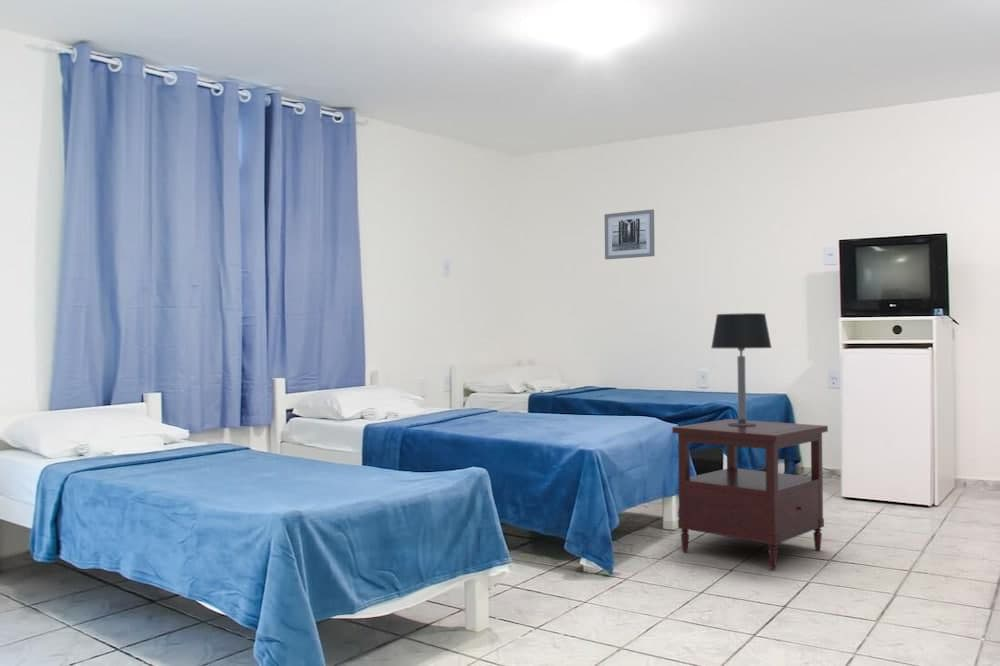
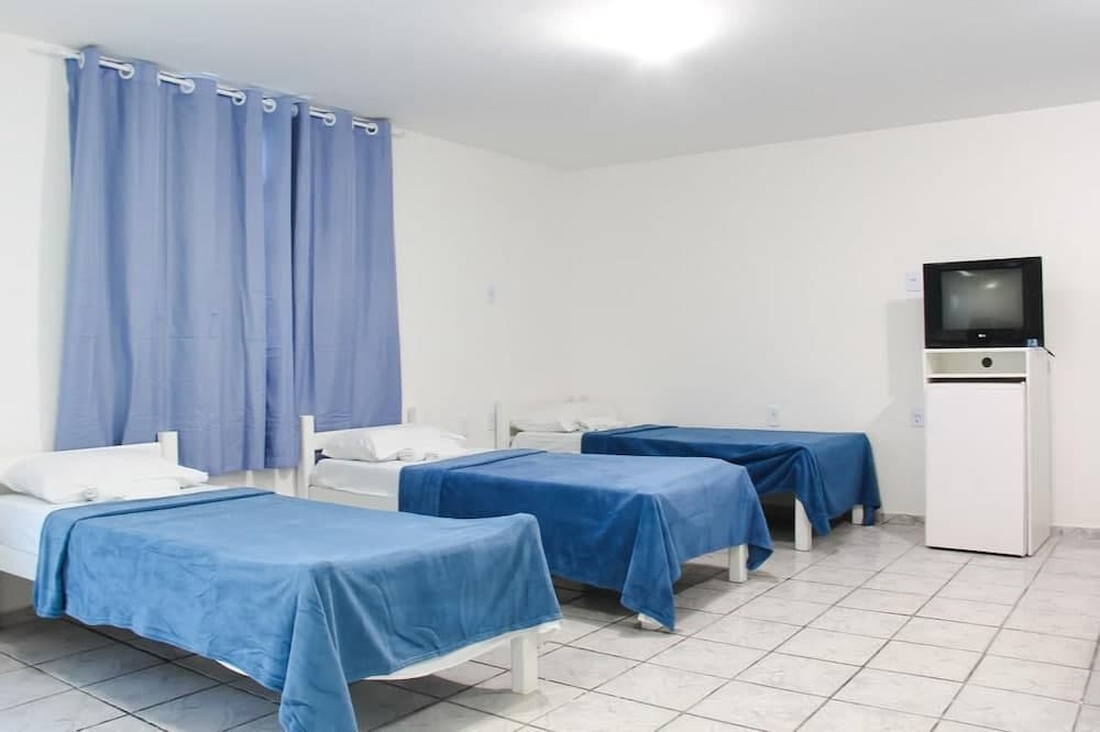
- table lamp (741, 369)
- wall art (629, 234)
- side table (750, 488)
